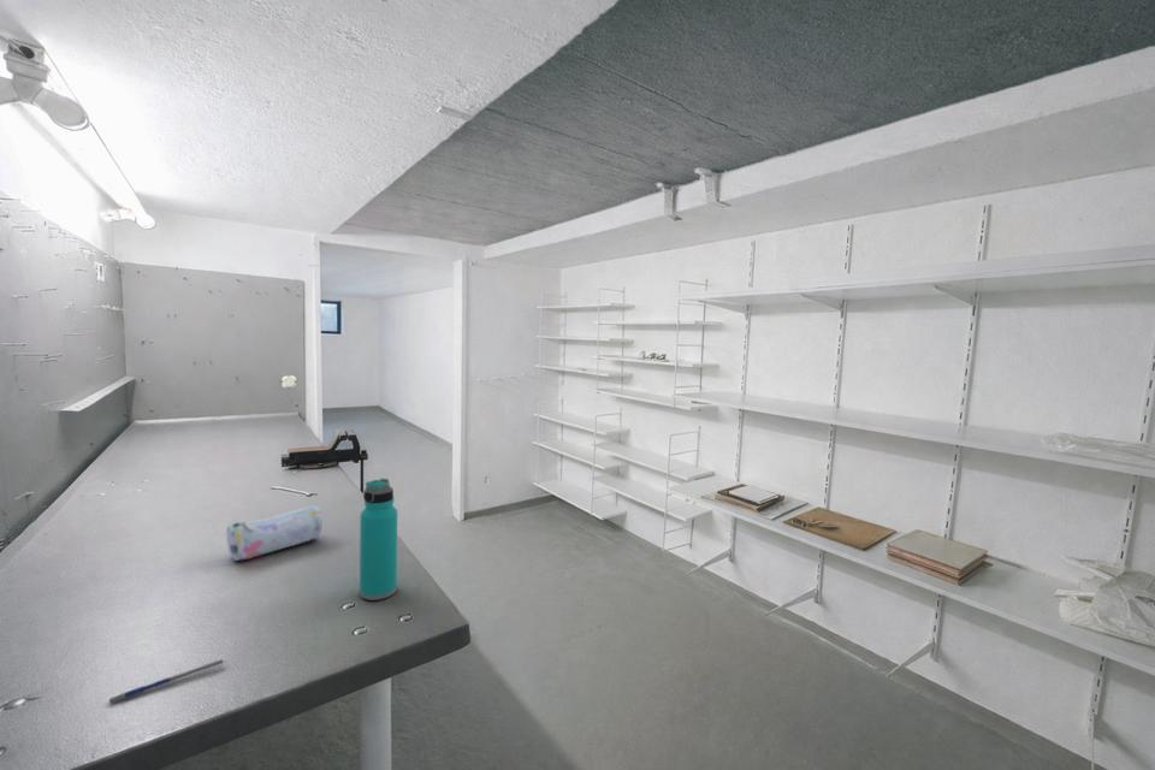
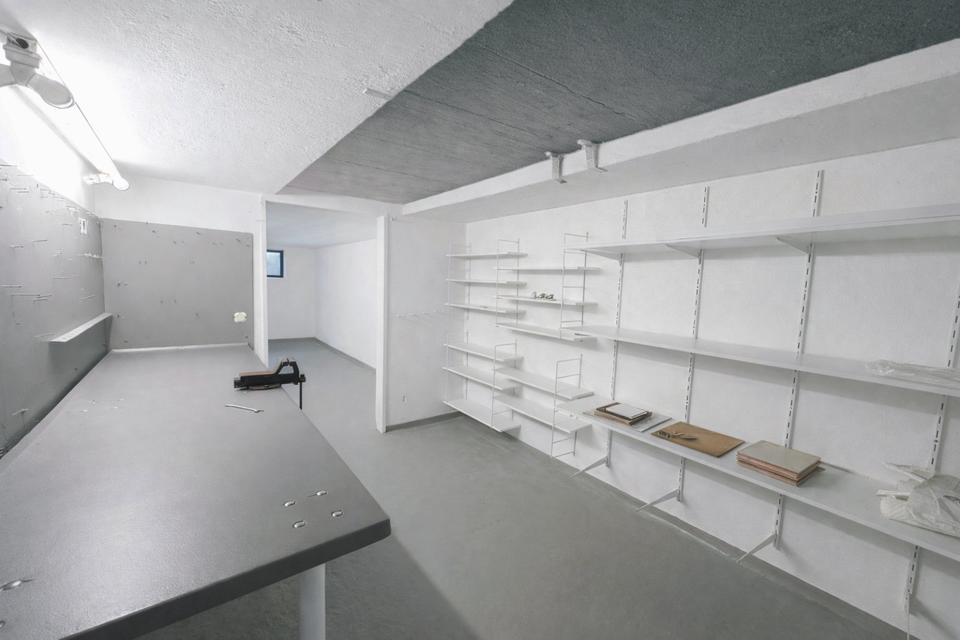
- pen (171, 679)
- water bottle (378, 535)
- pencil case (276, 531)
